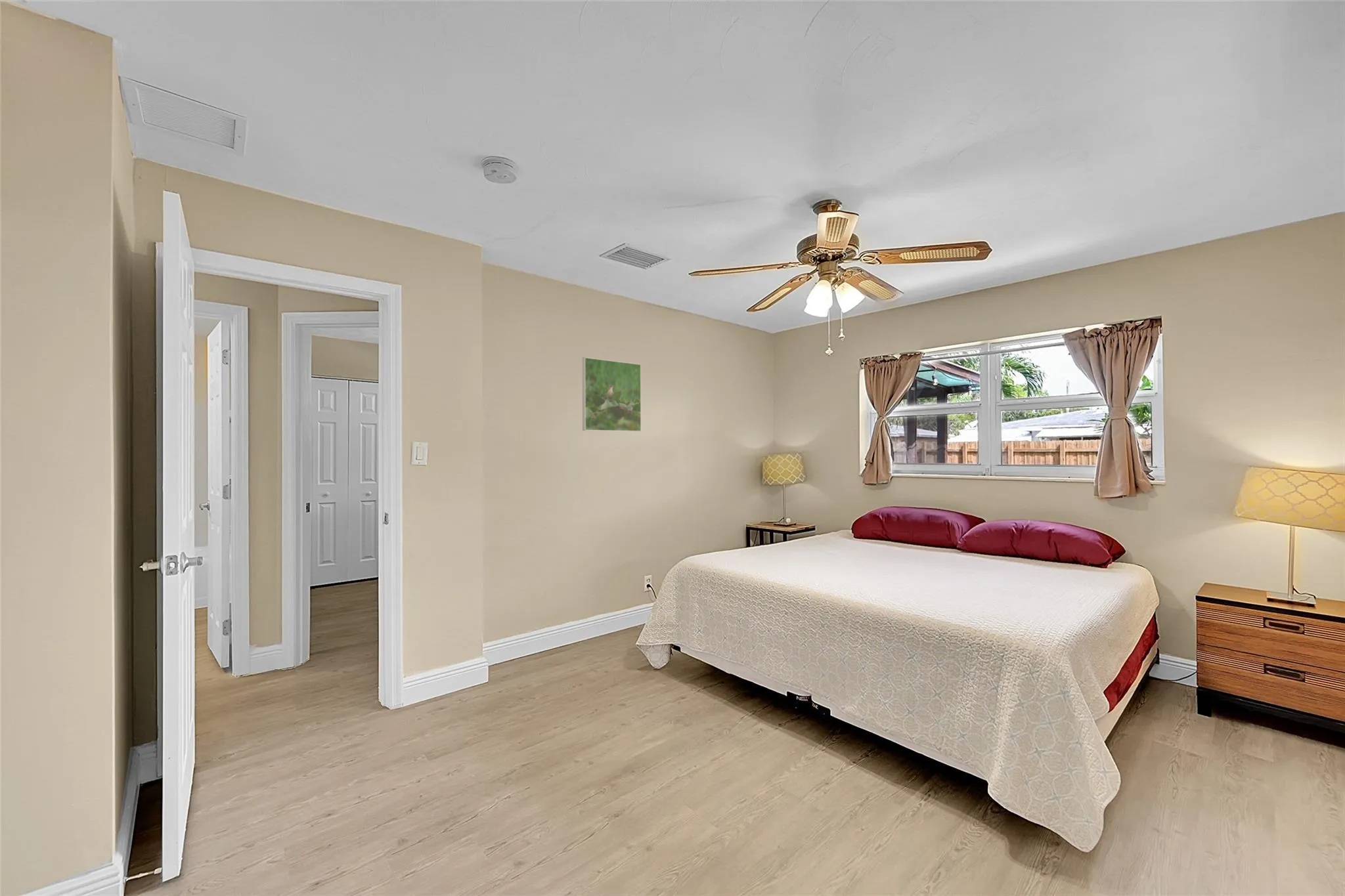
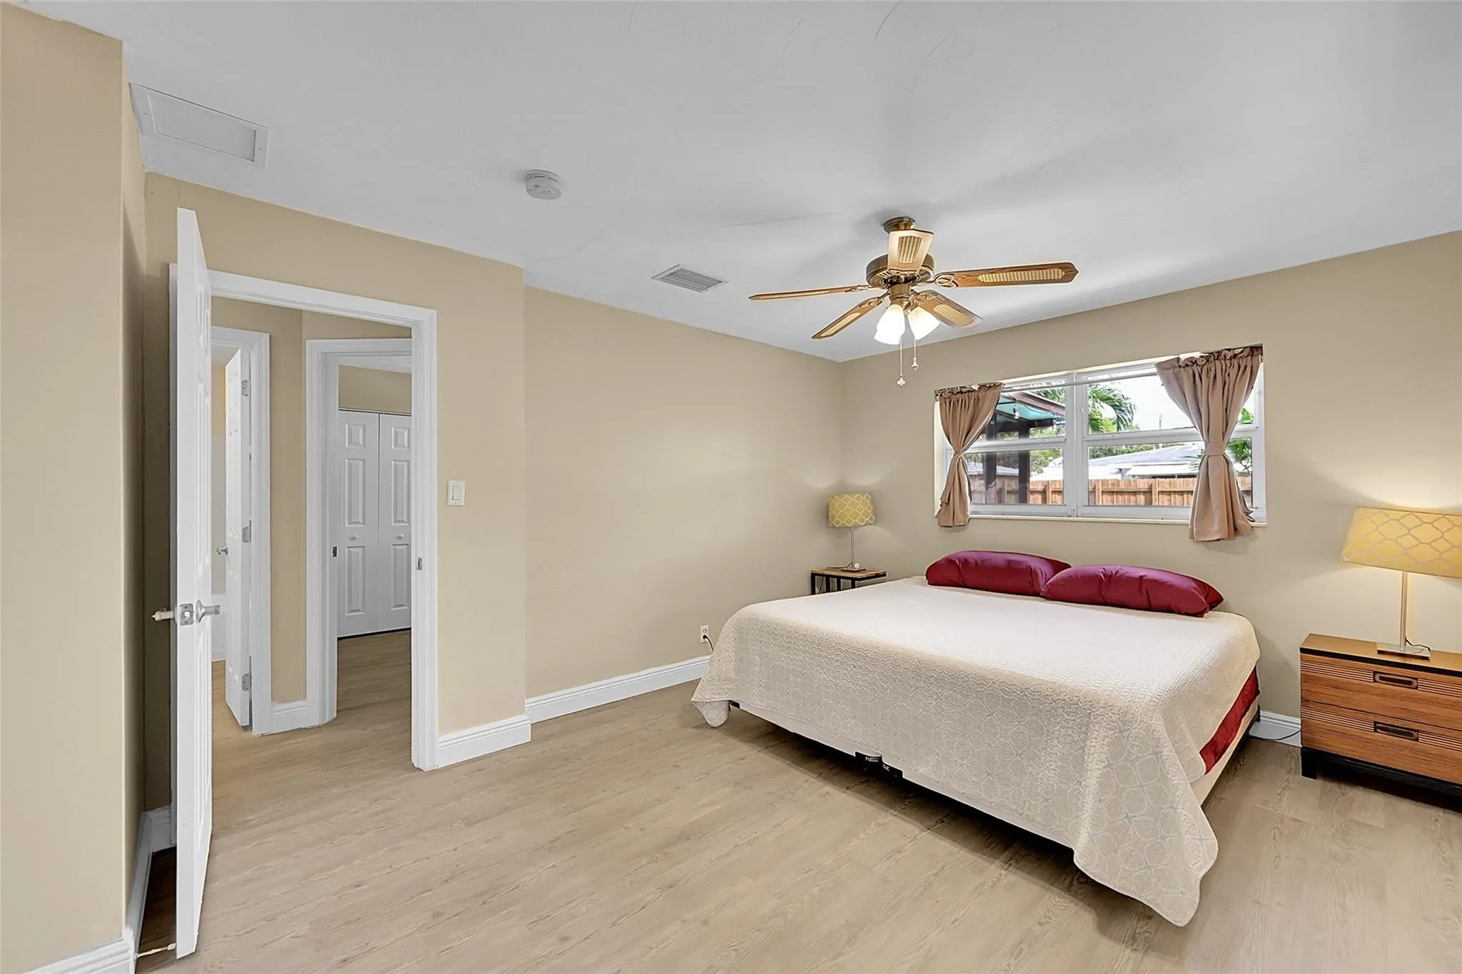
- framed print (613, 396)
